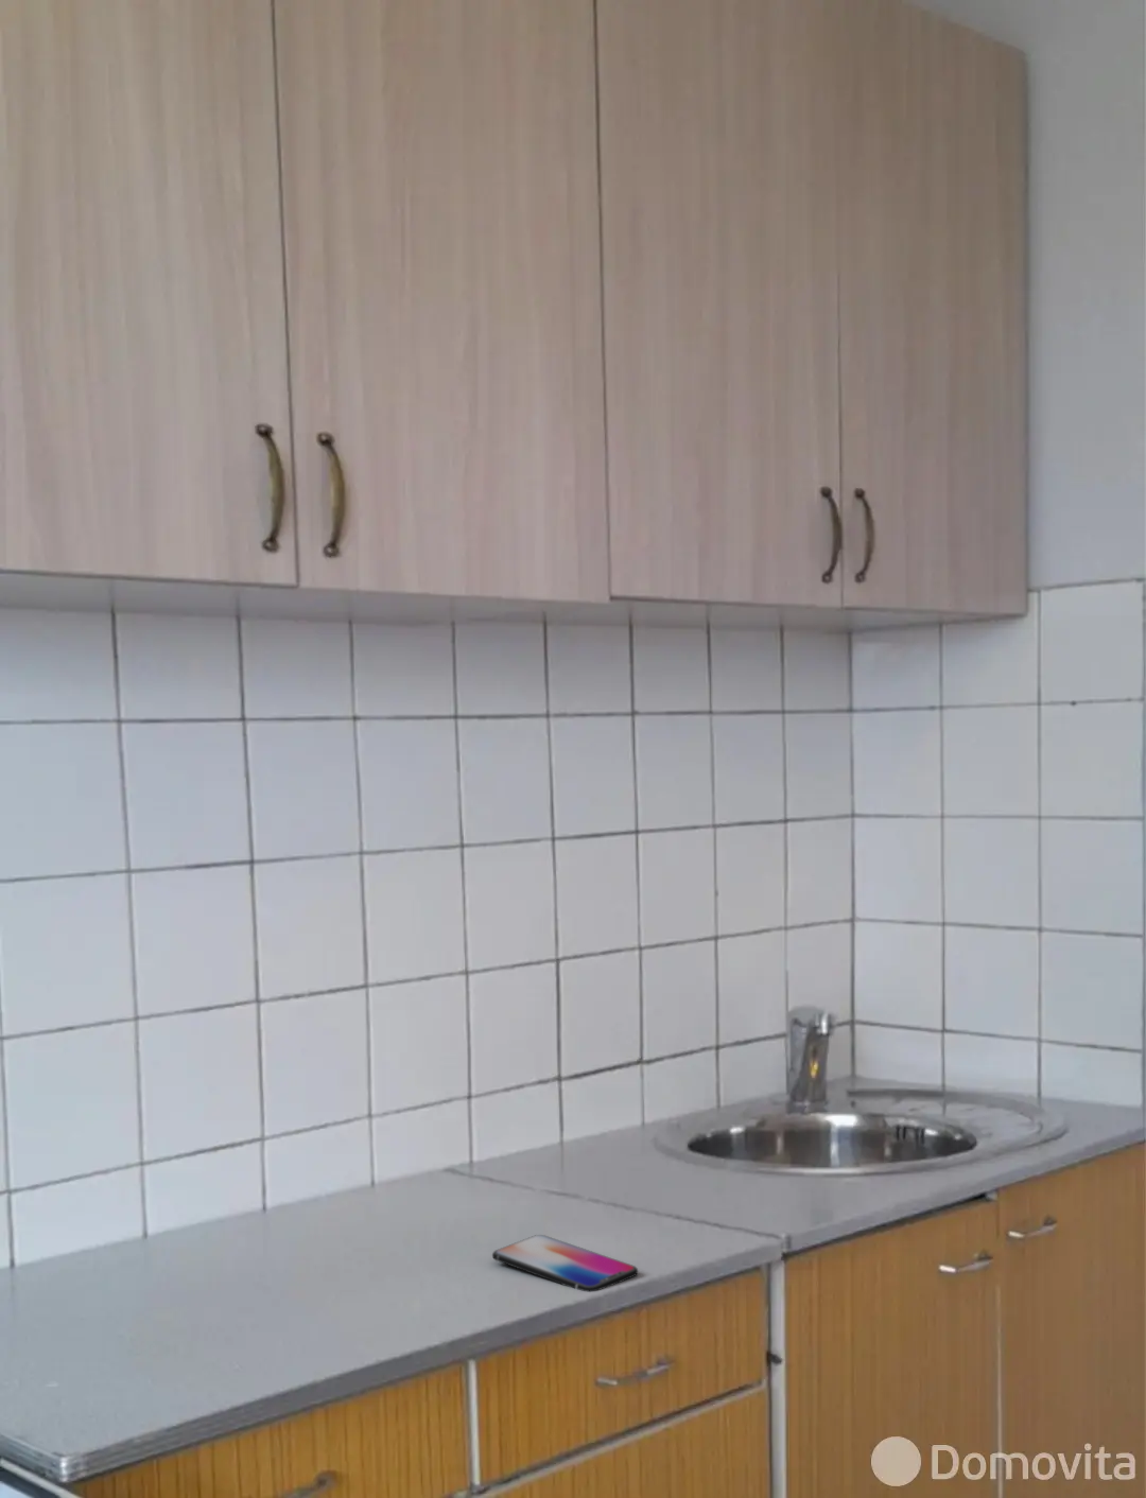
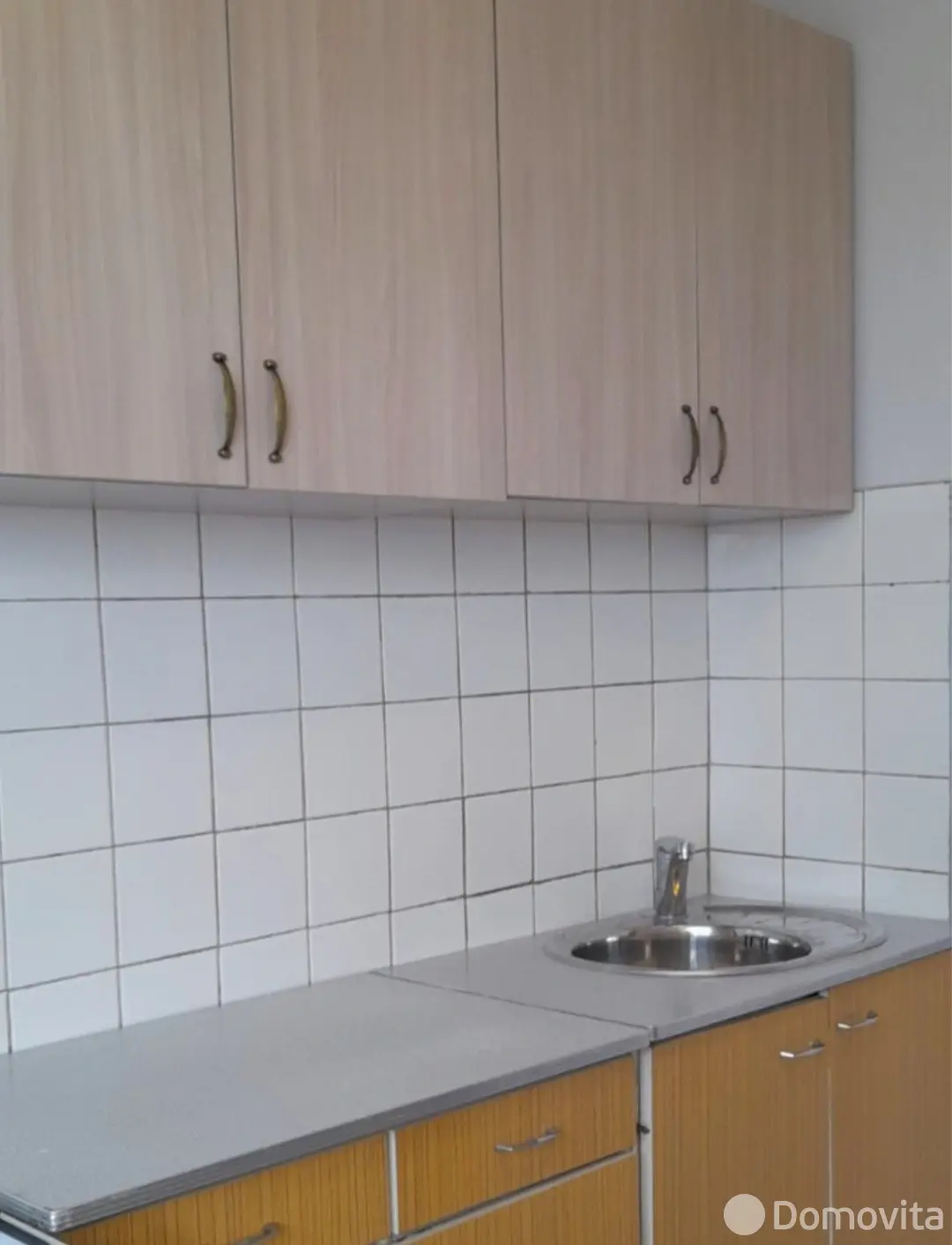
- smartphone (563, 1262)
